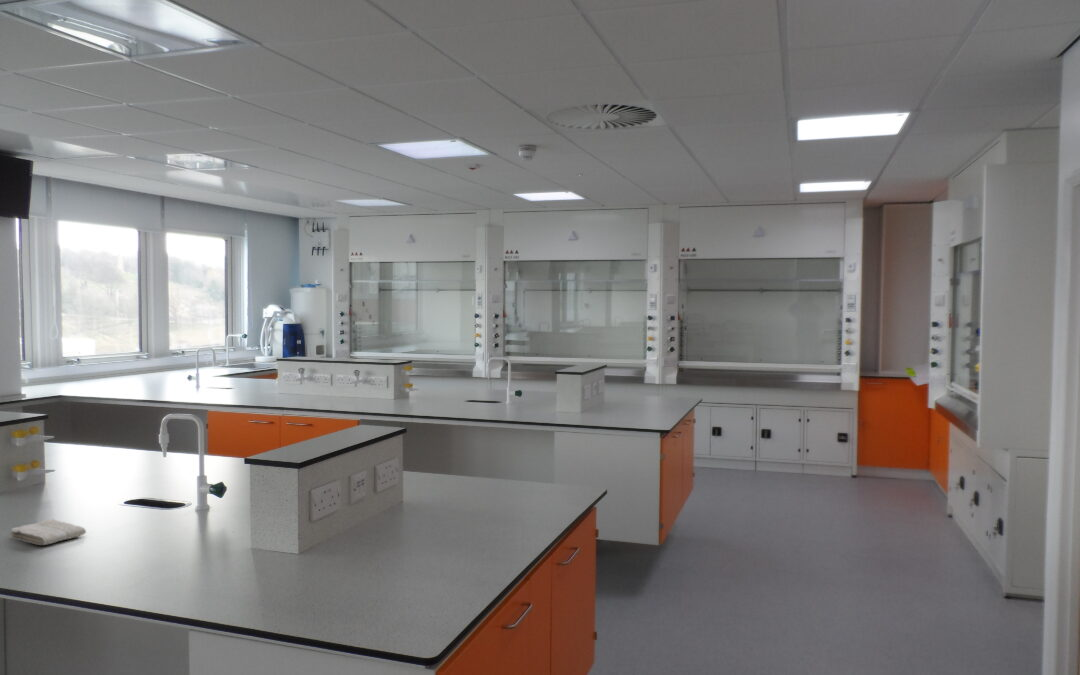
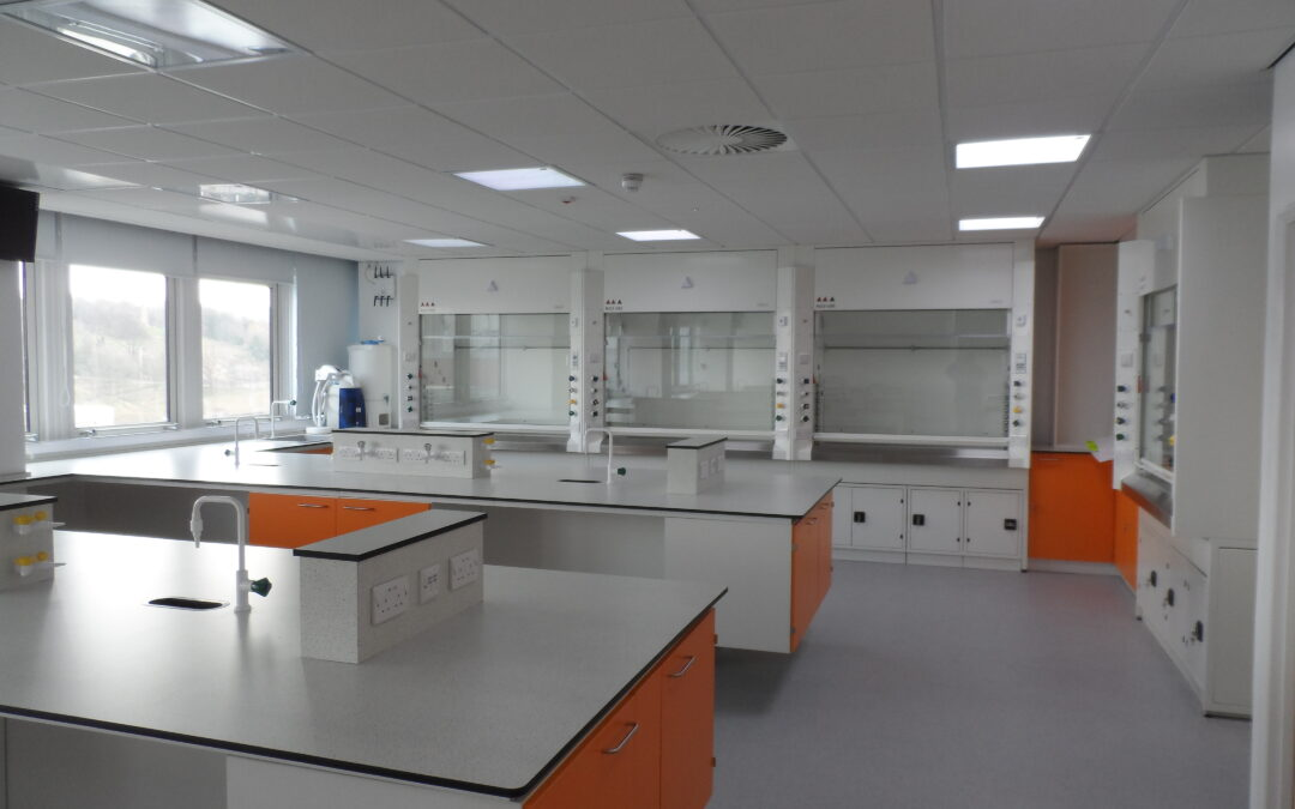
- washcloth (47, 531)
